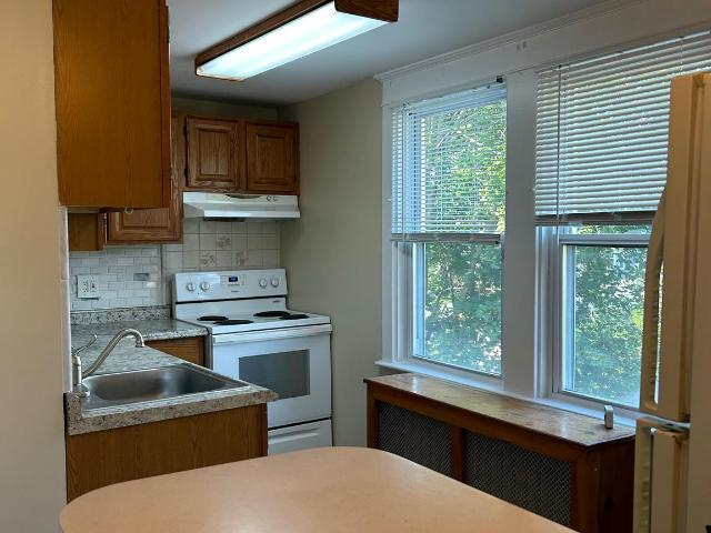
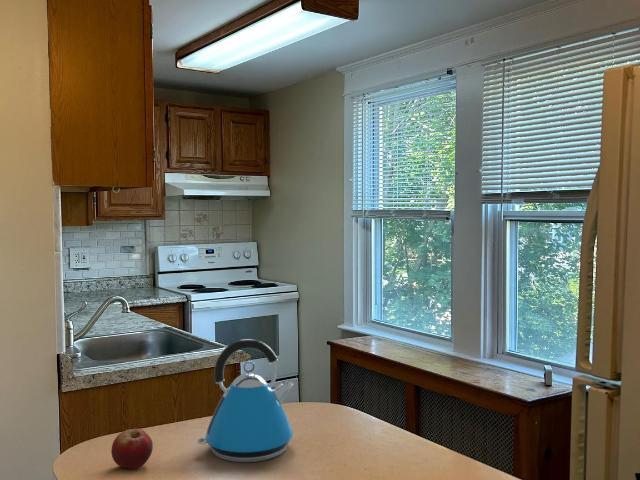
+ fruit (132, 448)
+ kettle (246, 393)
